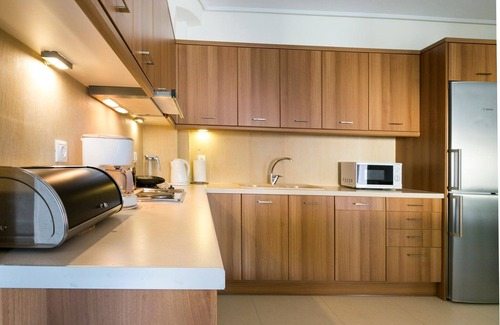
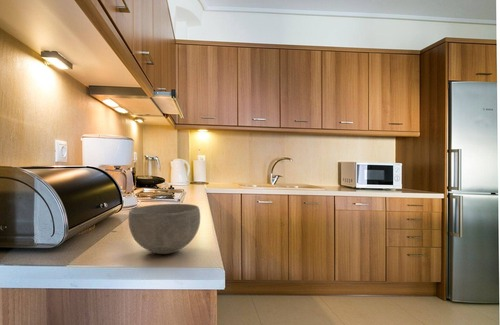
+ bowl (165, 229)
